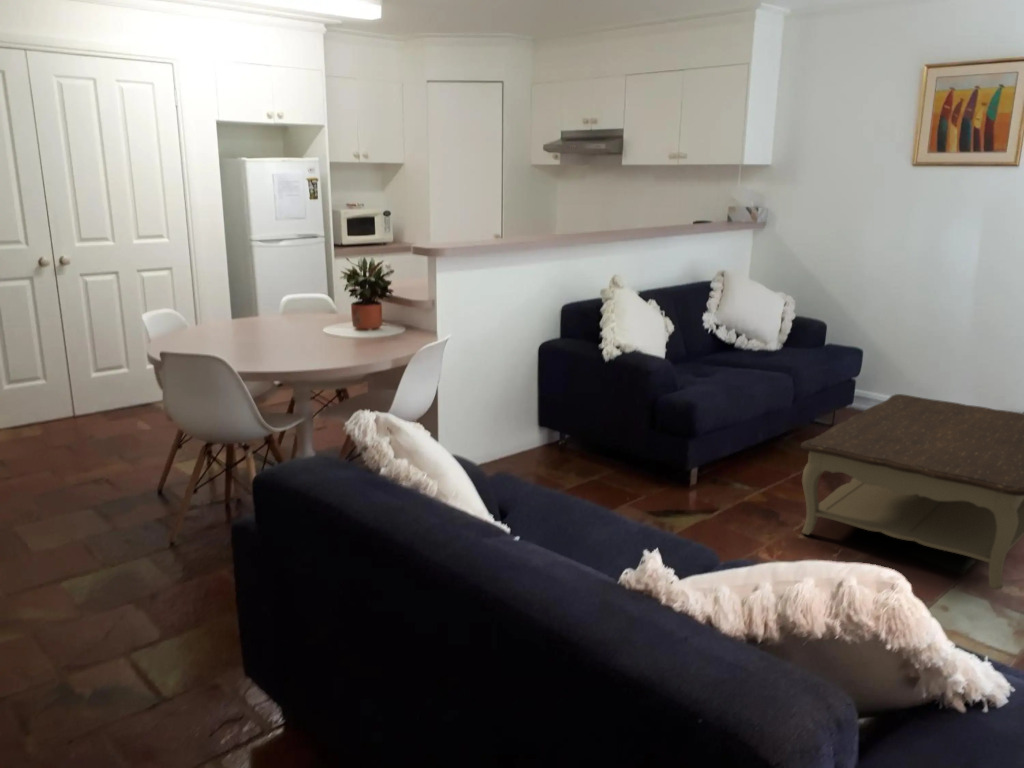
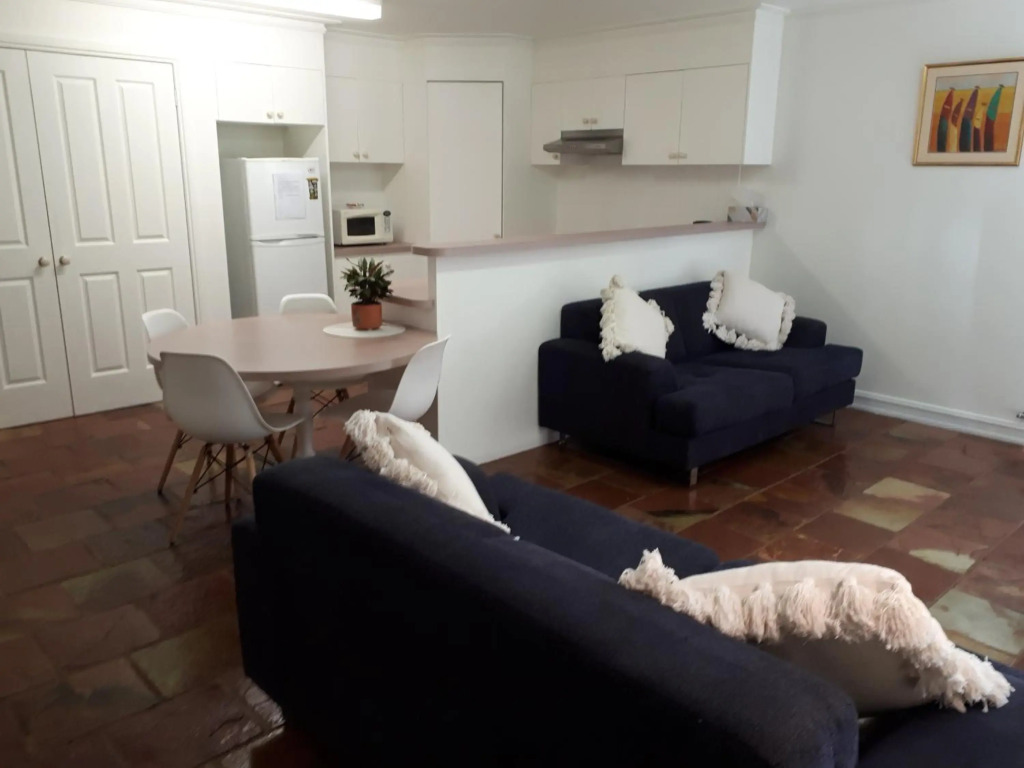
- coffee table (941, 475)
